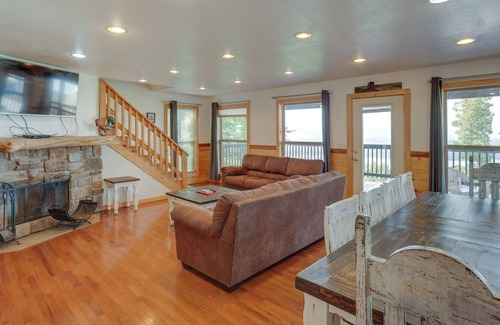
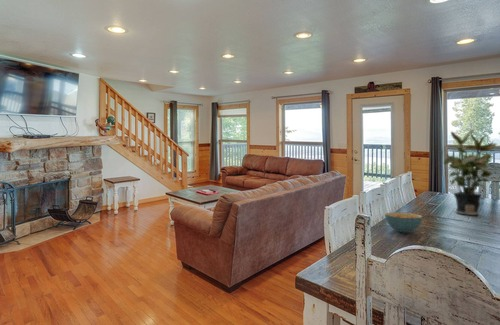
+ cereal bowl (403, 223)
+ potted plant (471, 172)
